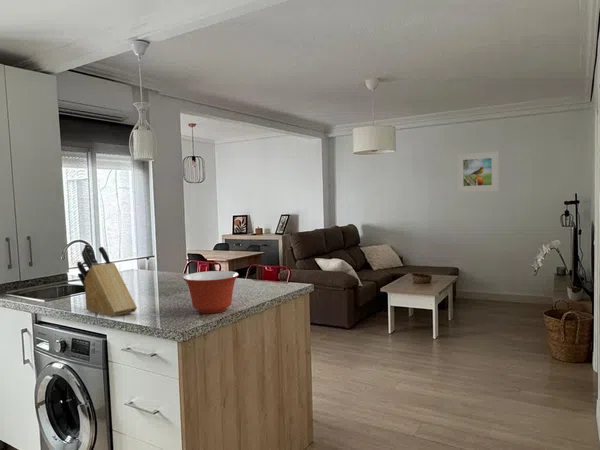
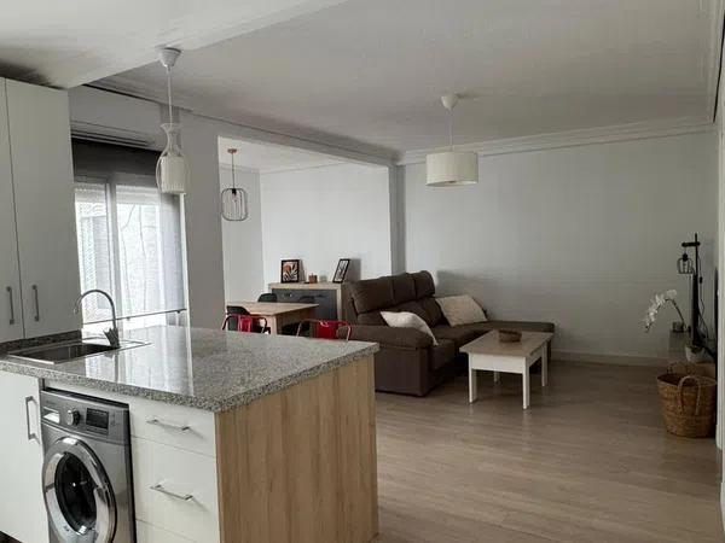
- mixing bowl (211, 292)
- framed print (477, 172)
- knife block (104, 277)
